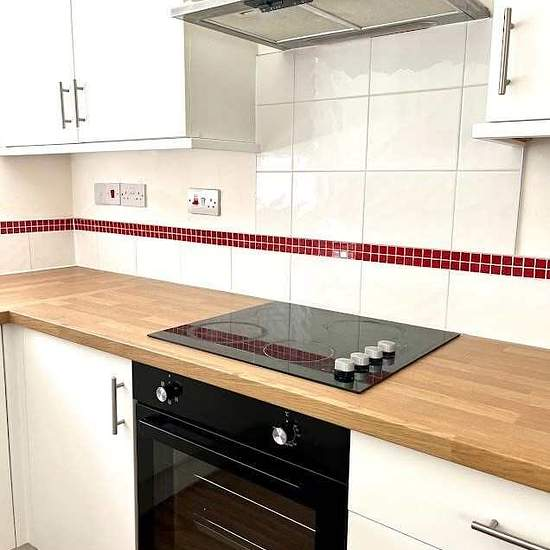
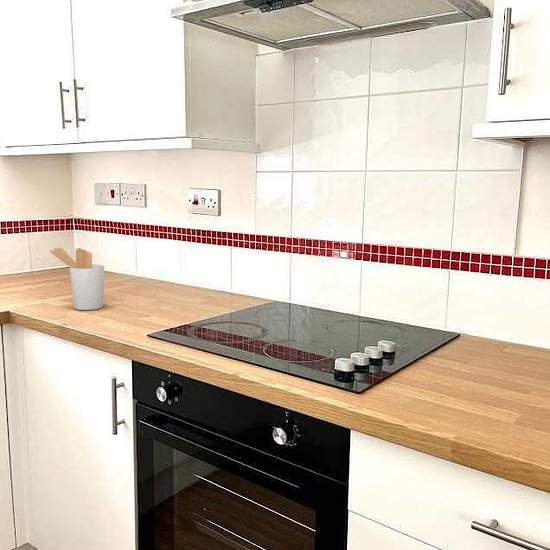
+ utensil holder (78, 276)
